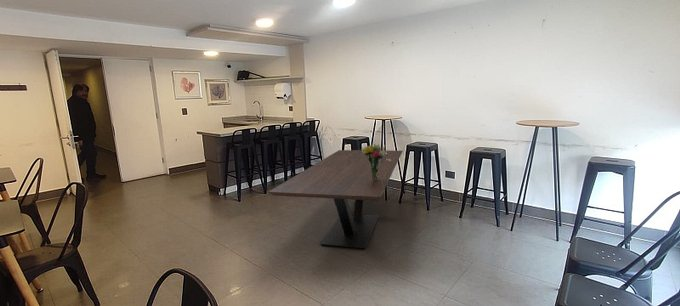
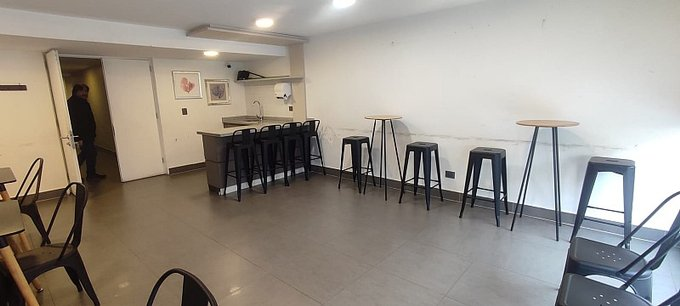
- dining table (353, 196)
- bouquet (375, 161)
